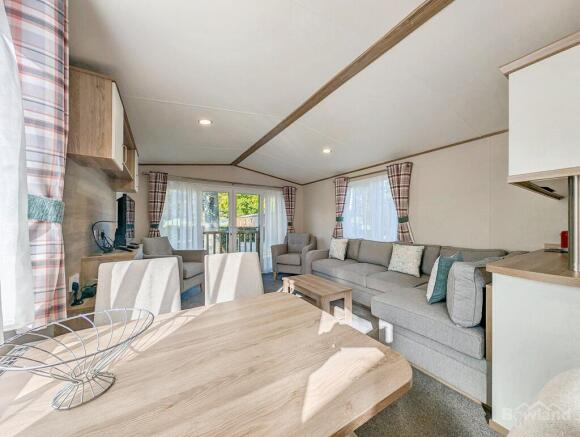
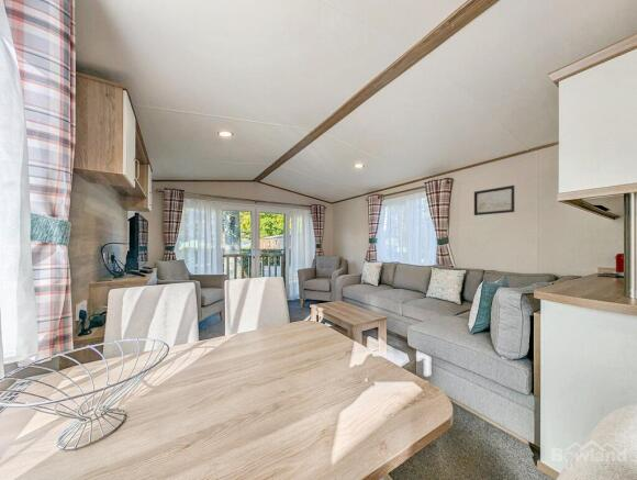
+ wall art (492, 201)
